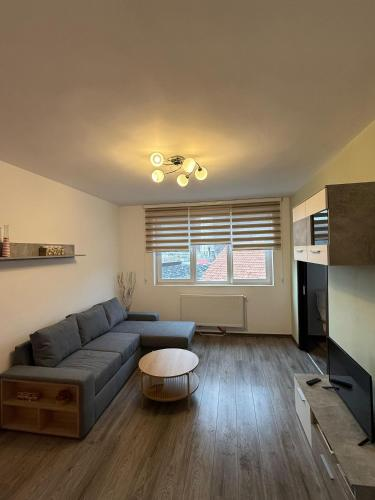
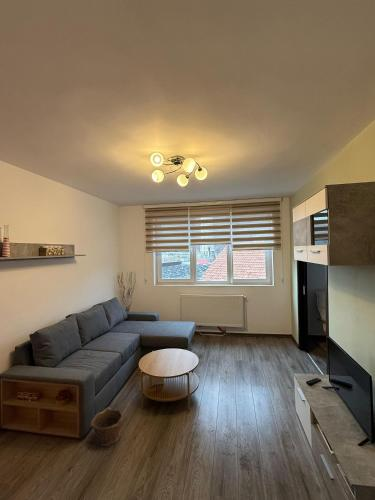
+ clay pot (107, 422)
